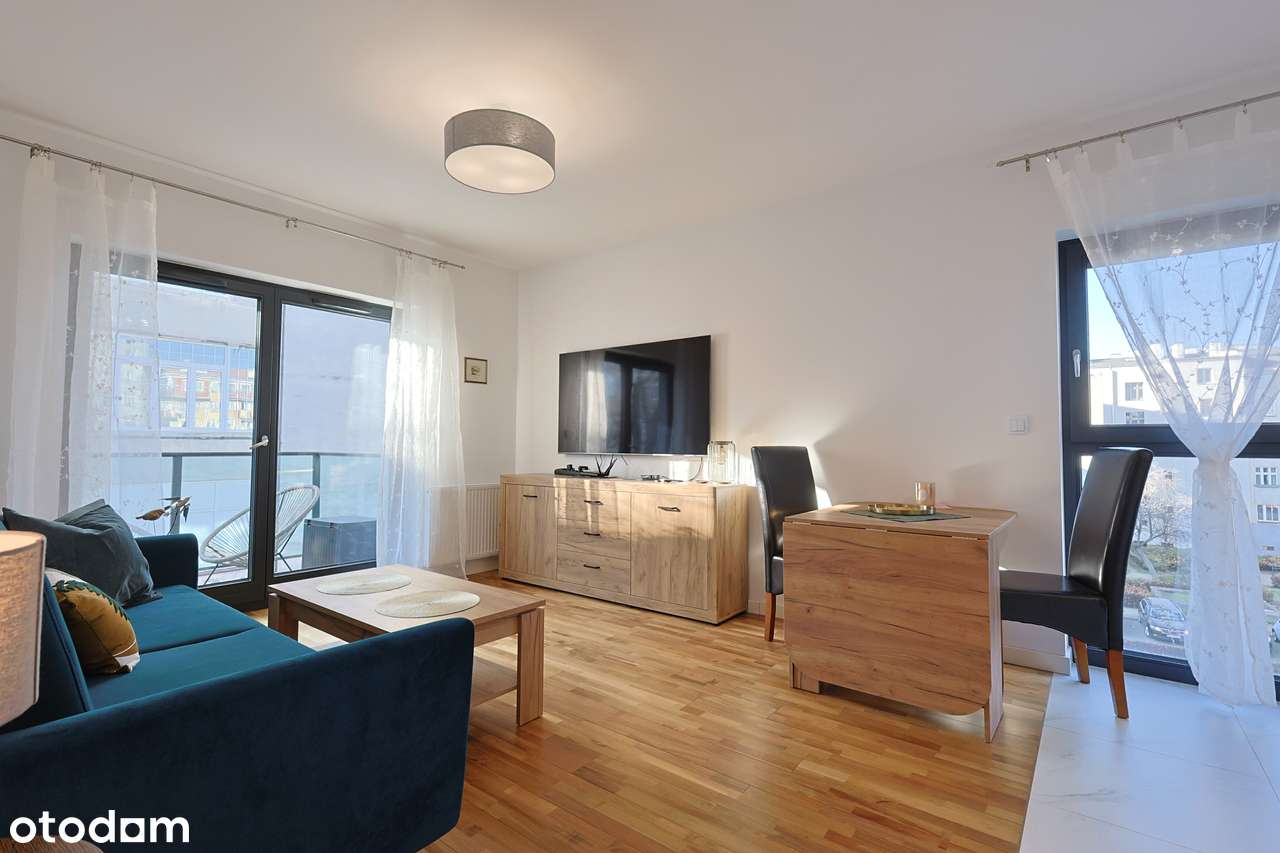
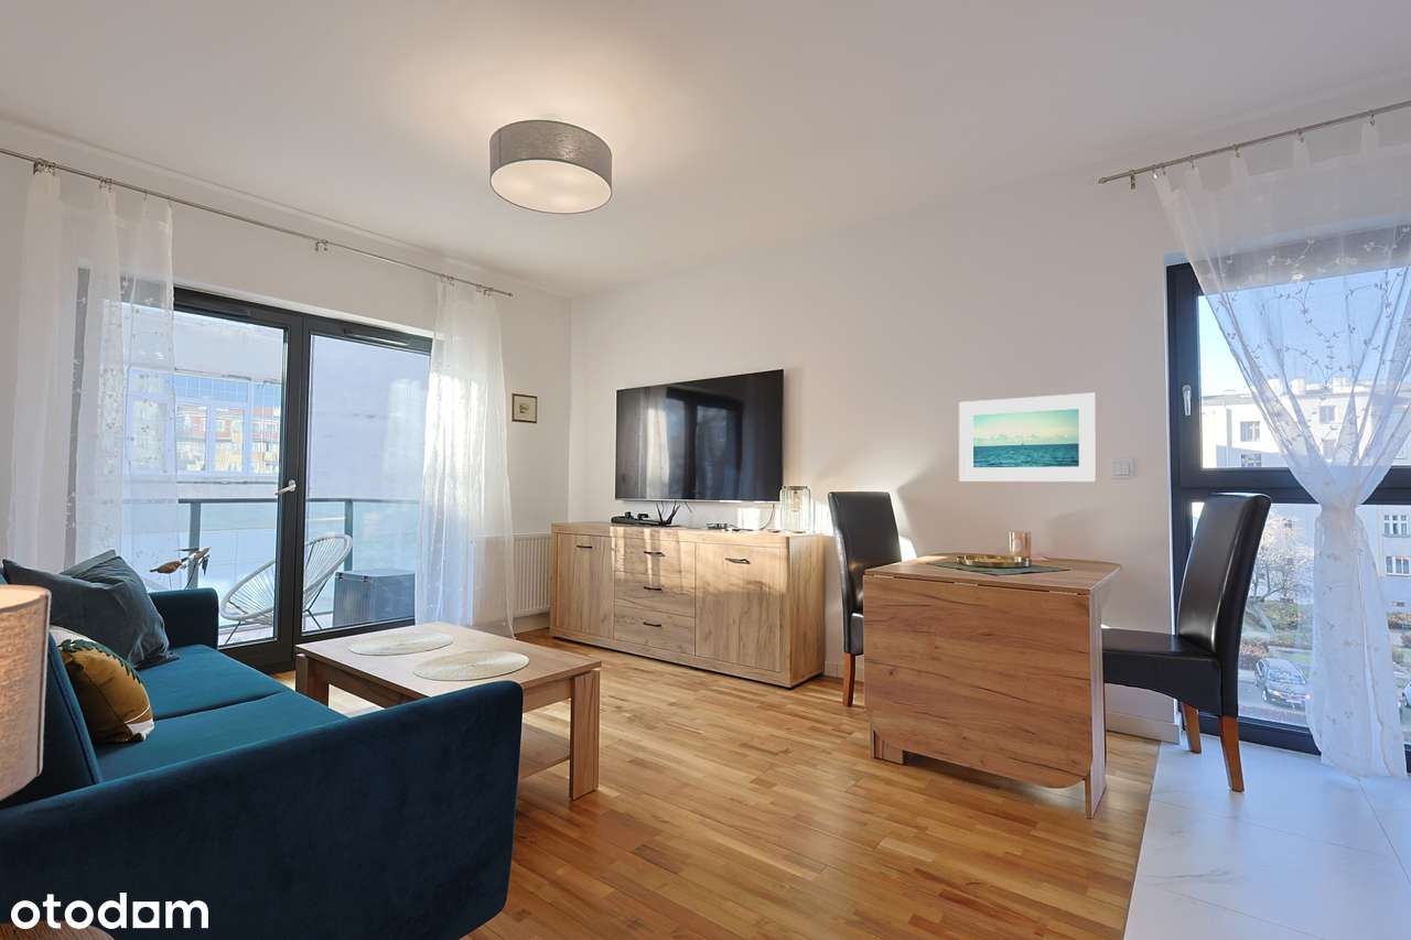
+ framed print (1023, 439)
